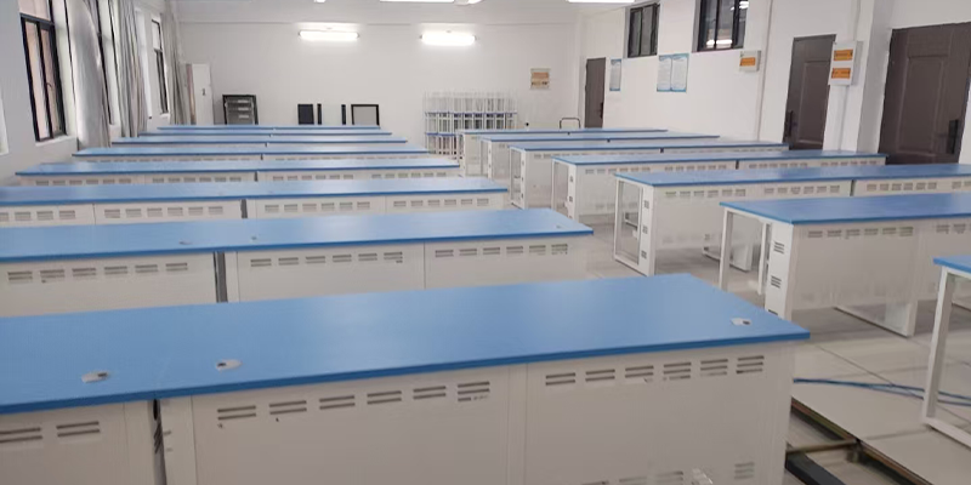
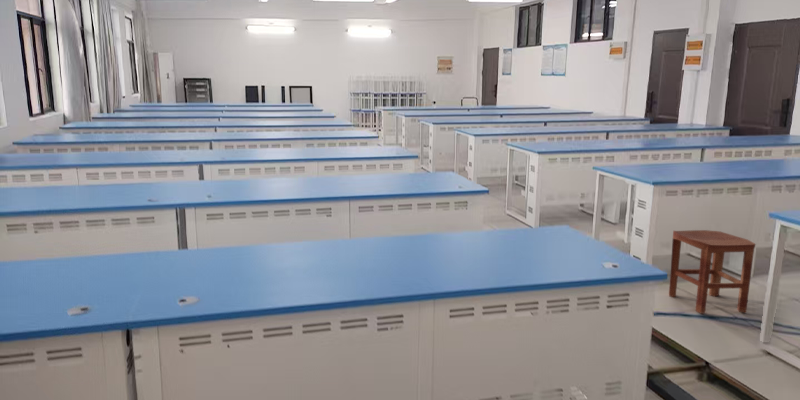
+ stool (709, 269)
